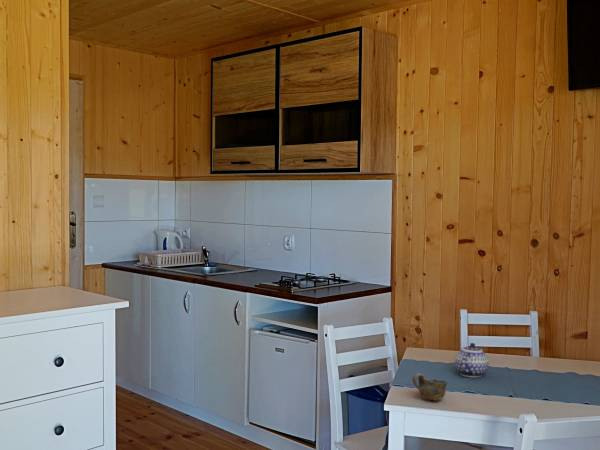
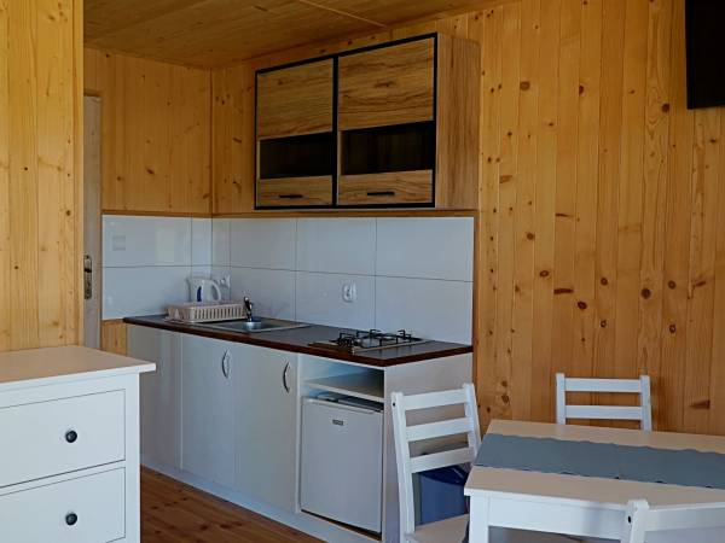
- teapot (471, 359)
- cup (429, 385)
